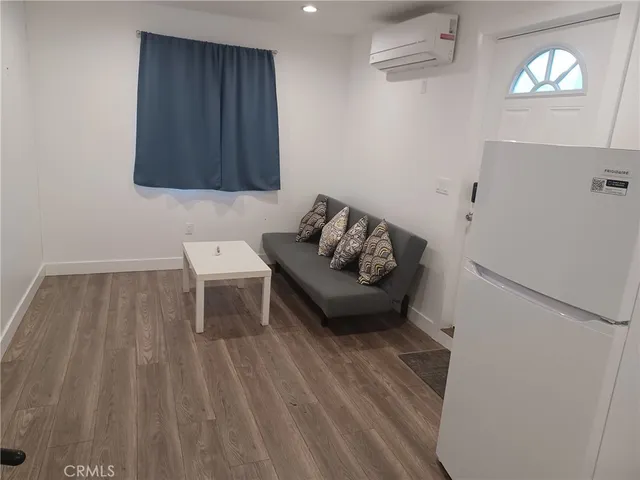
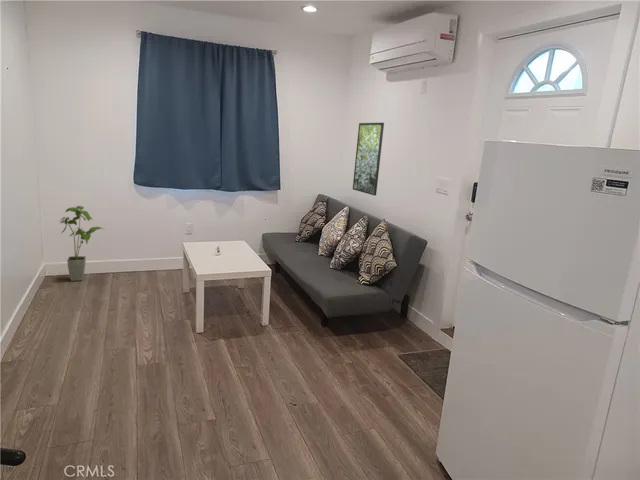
+ house plant (82, 243)
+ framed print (367, 158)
